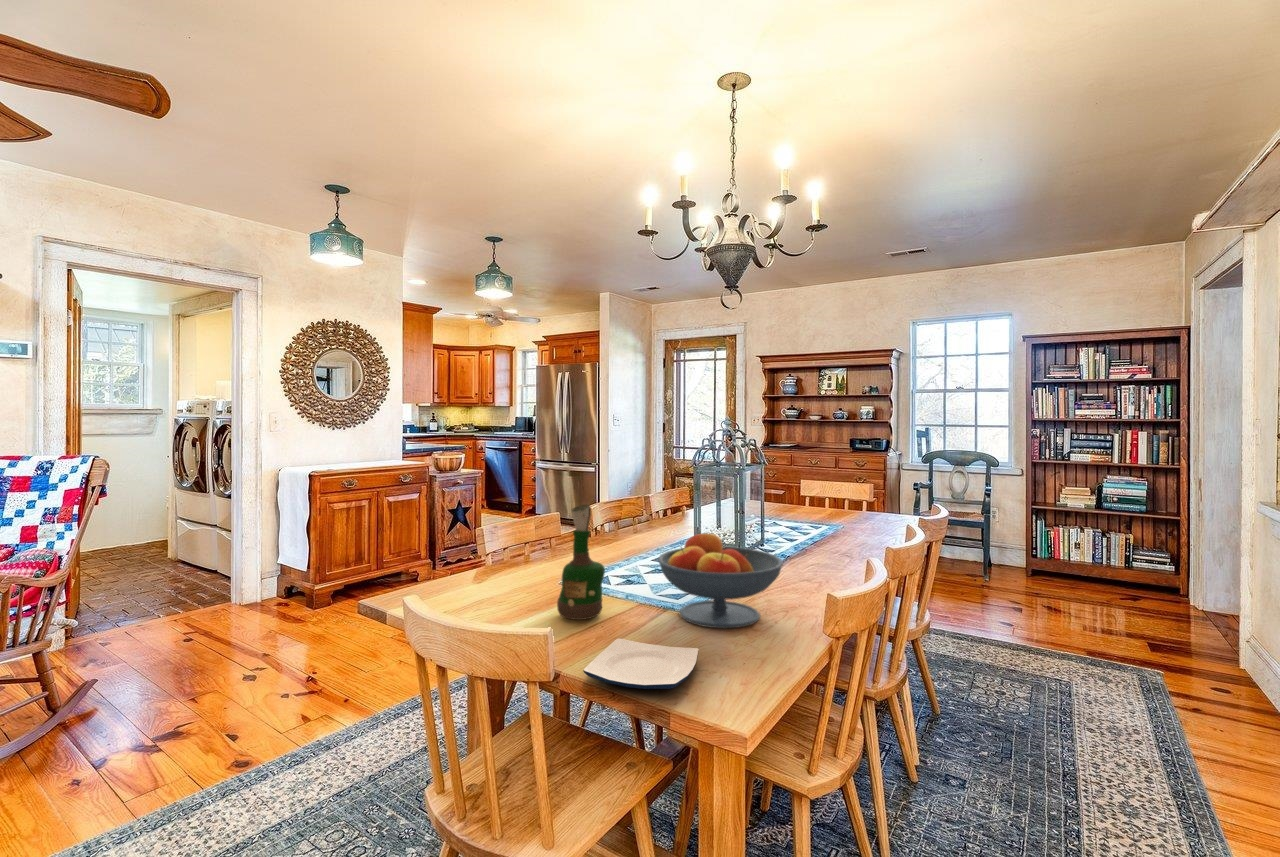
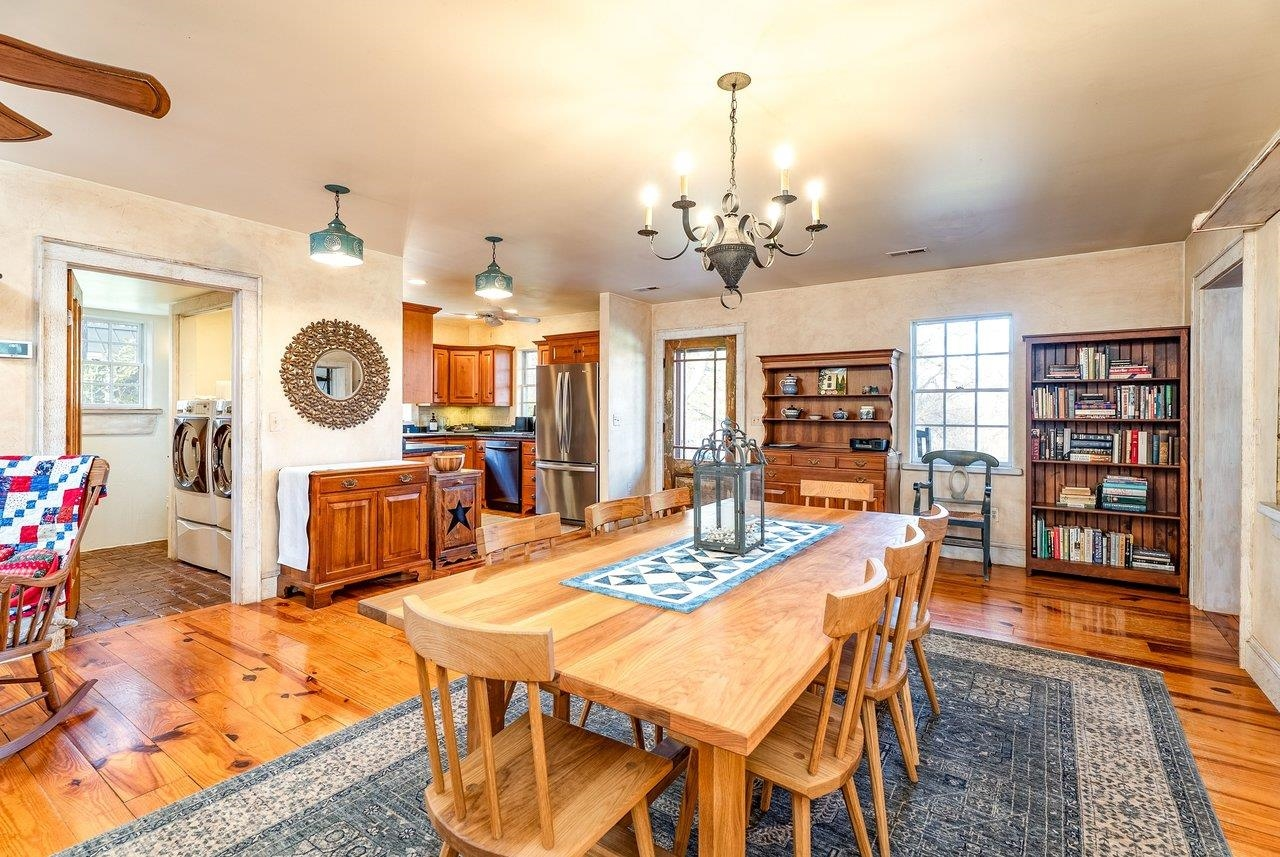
- fruit bowl (719, 577)
- plate (643, 665)
- grog bottle (581, 560)
